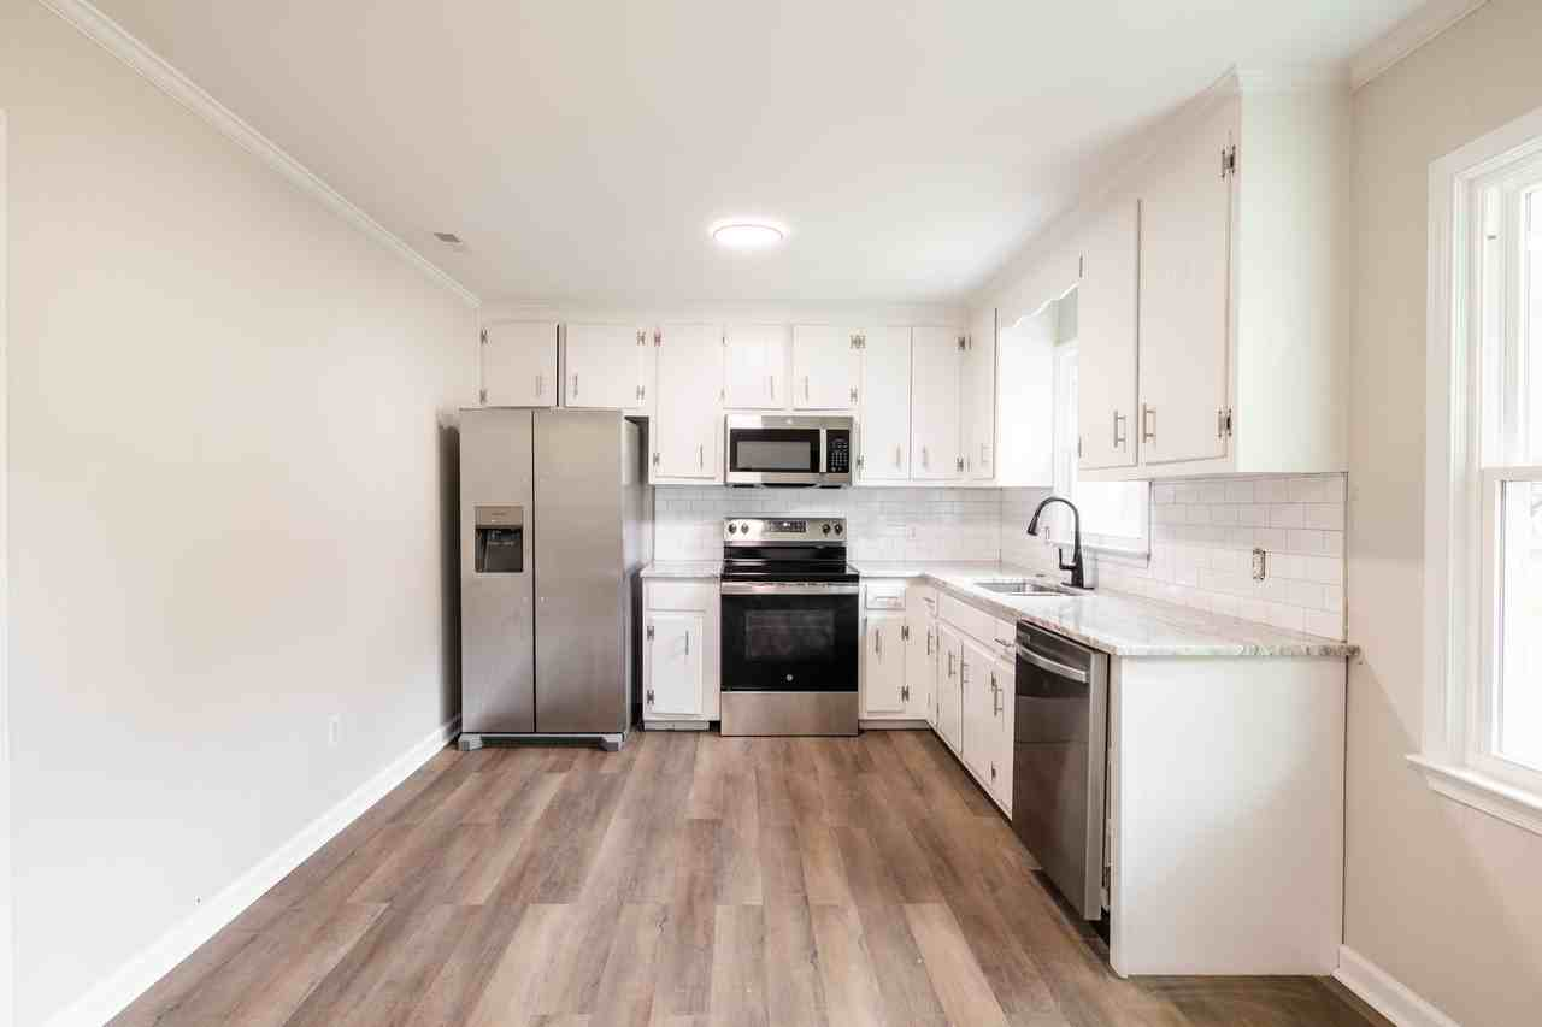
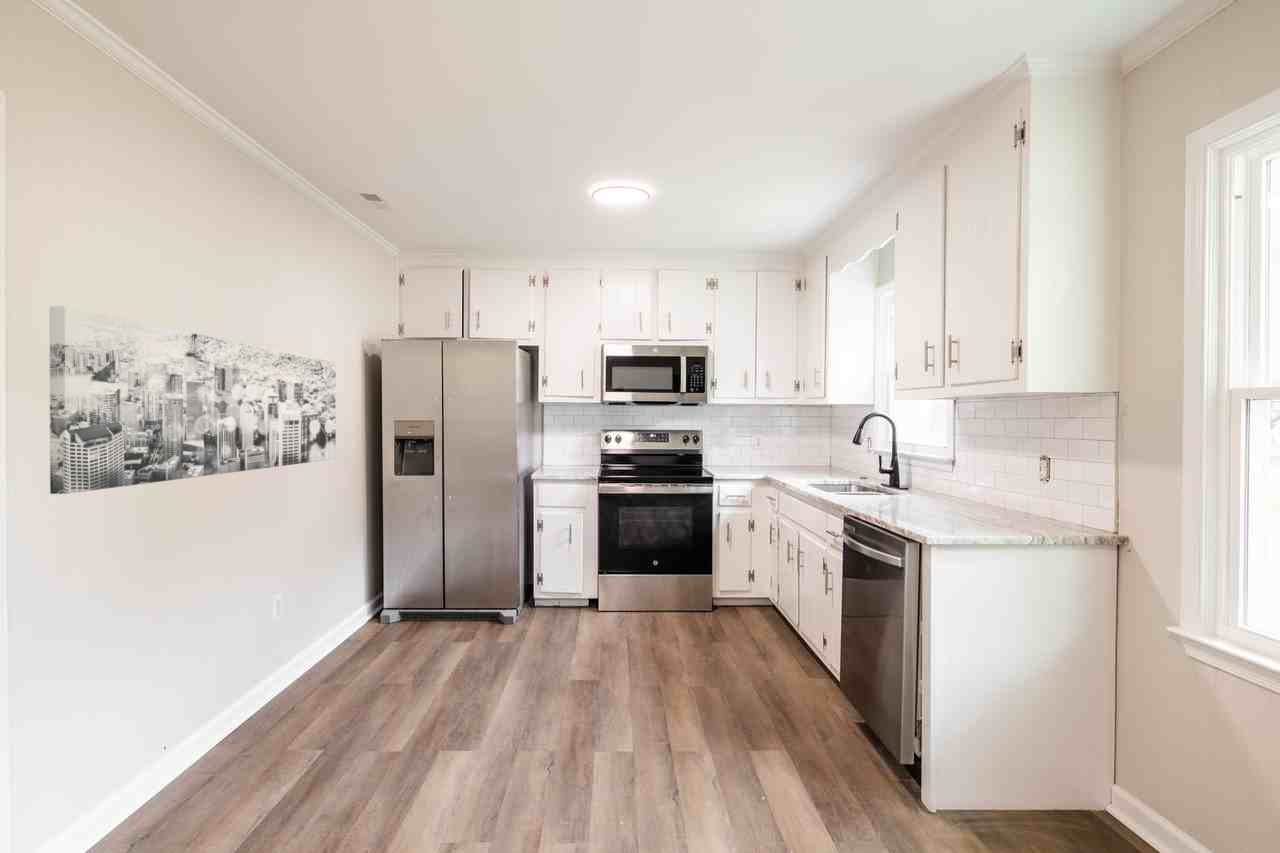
+ wall art (238, 407)
